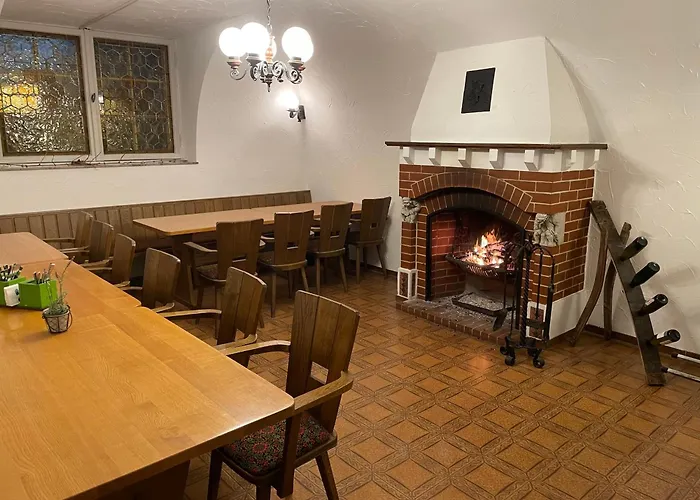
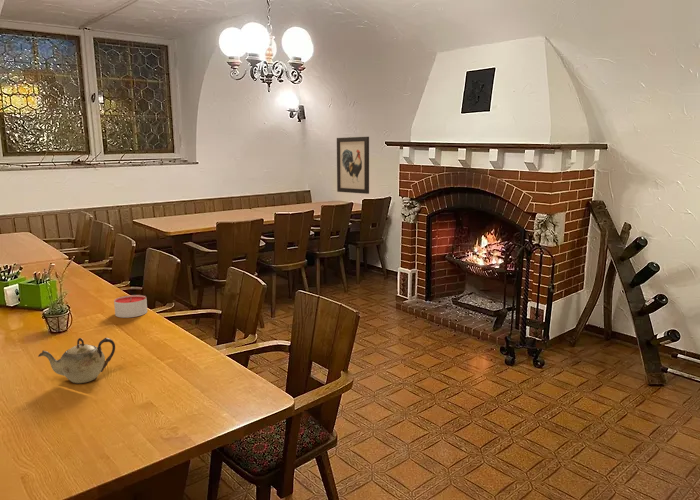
+ candle (130, 305)
+ teapot (78, 359)
+ wall art (352, 165)
